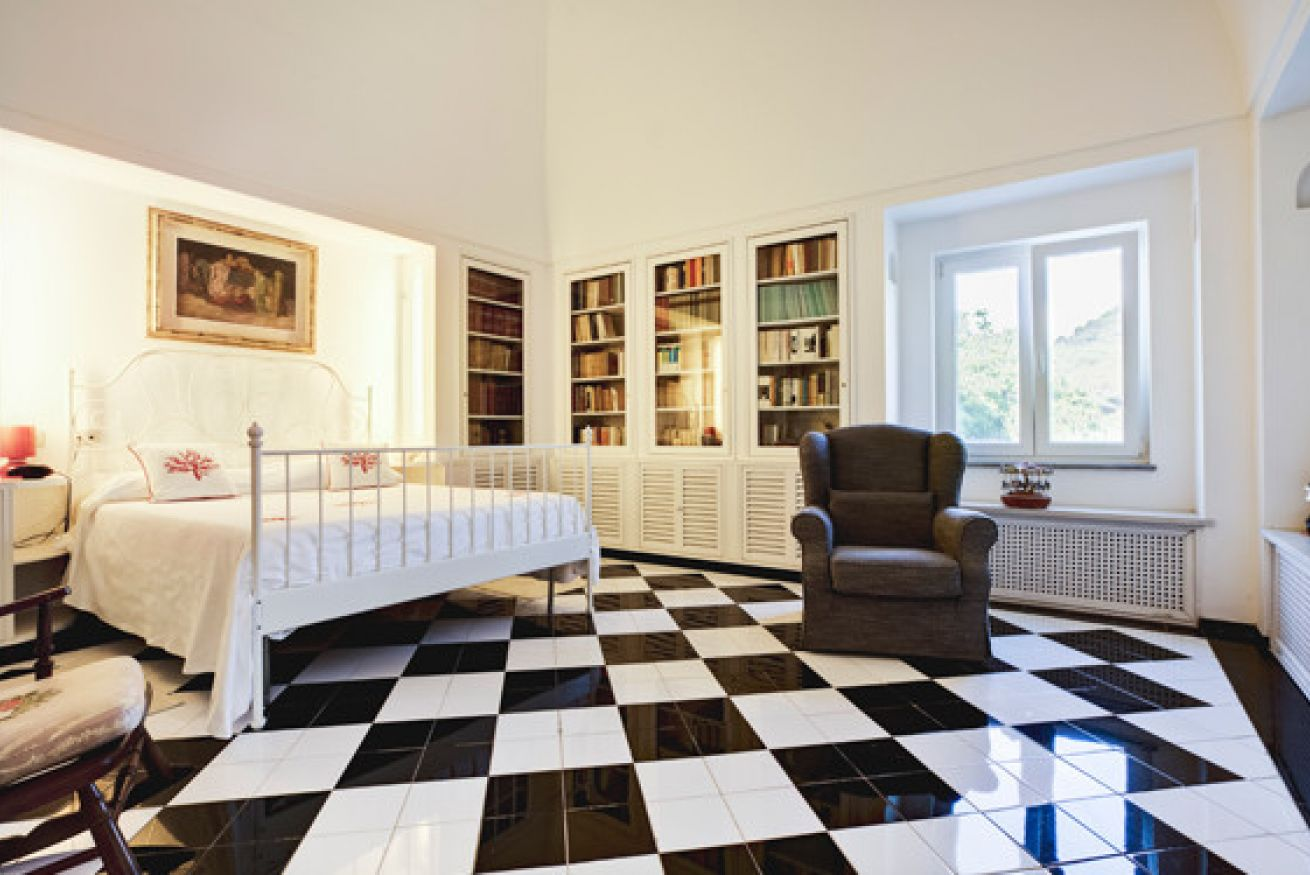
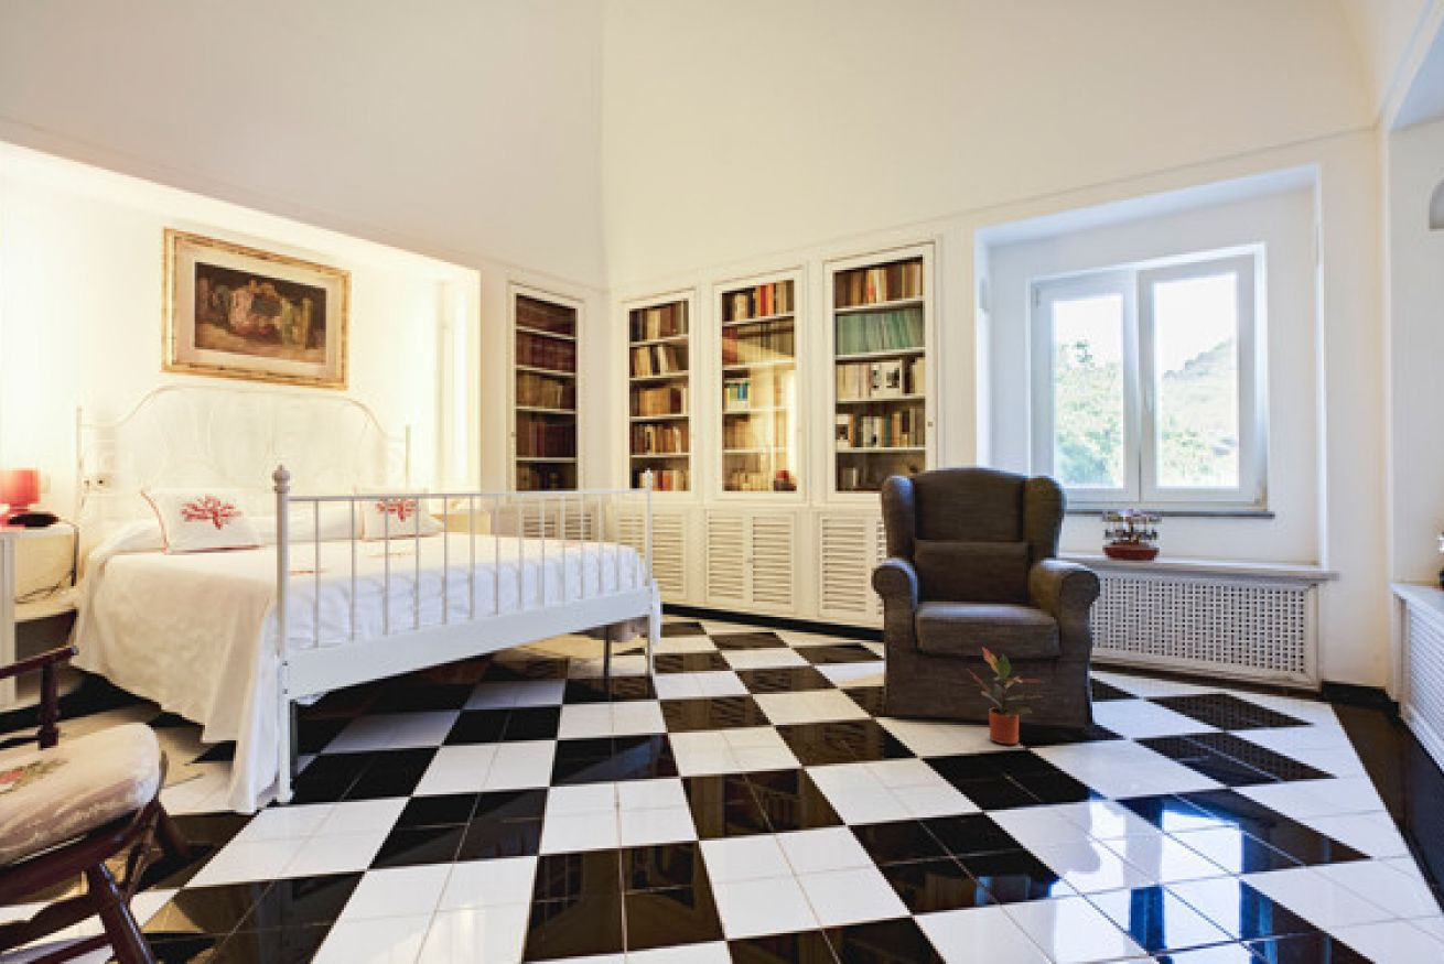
+ potted plant (1006, 698)
